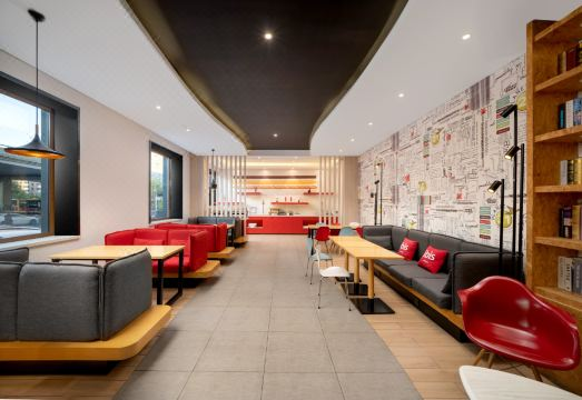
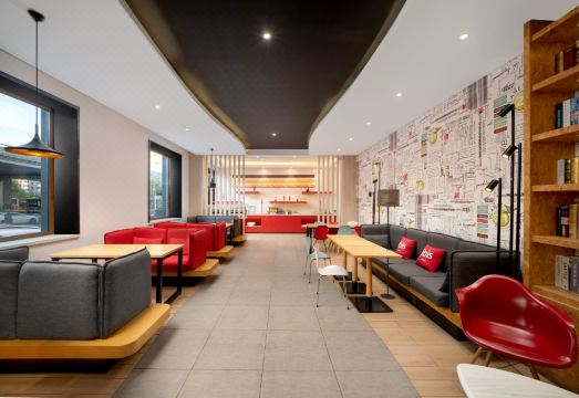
+ floor lamp (387, 242)
